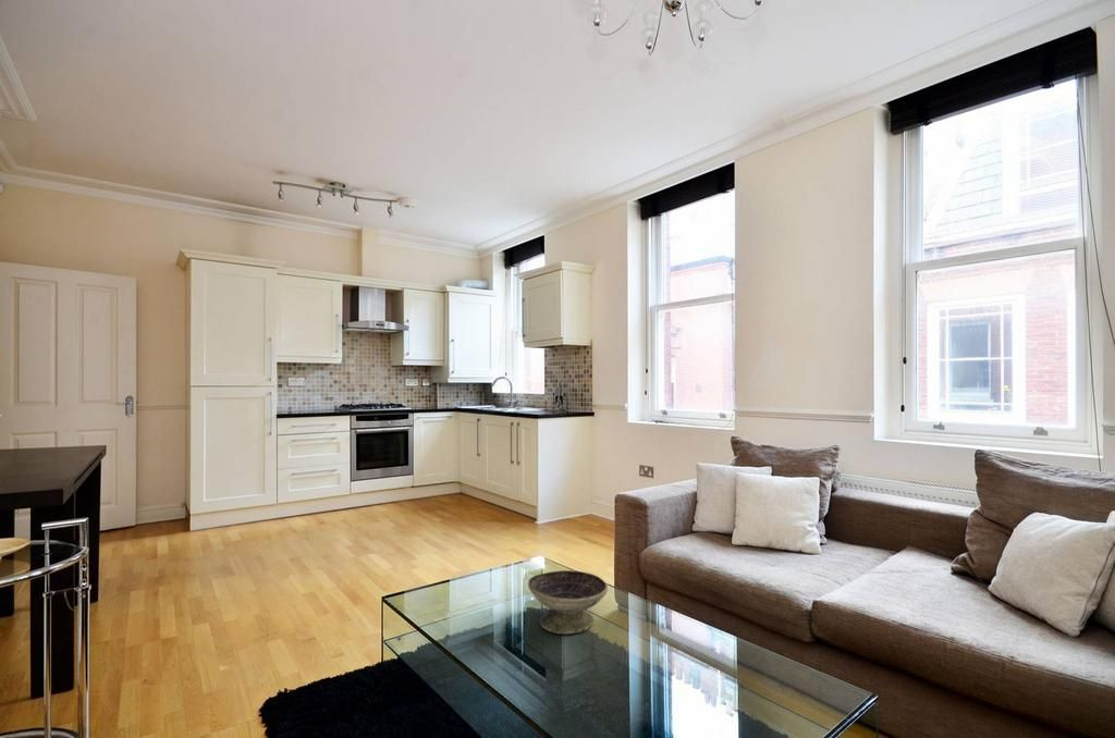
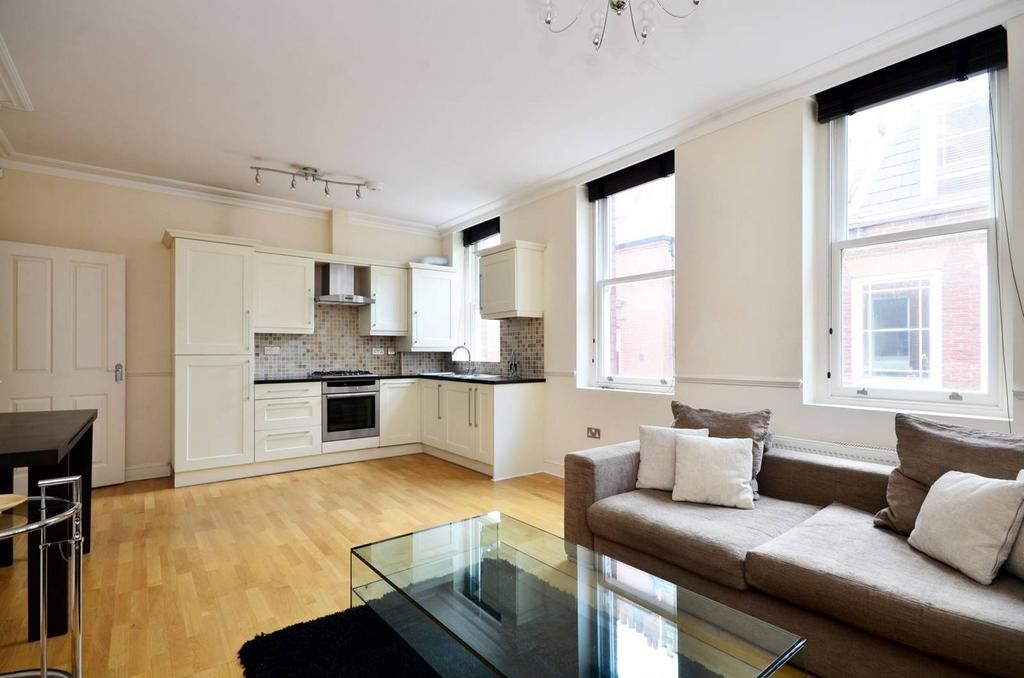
- decorative bowl (567, 600)
